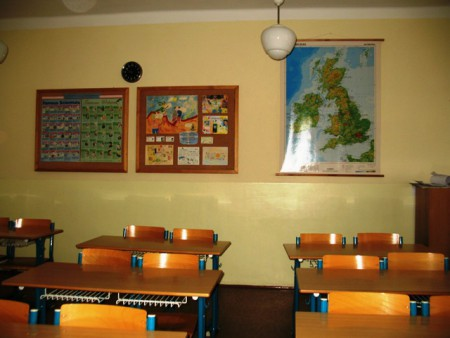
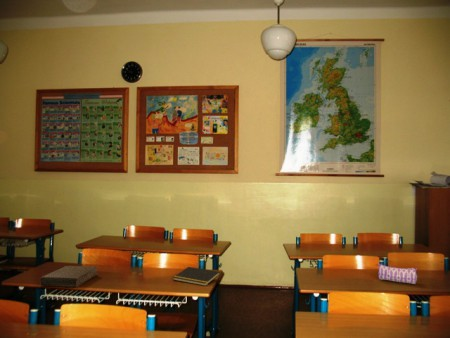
+ notepad (196, 275)
+ pencil case (397, 273)
+ book (70, 275)
